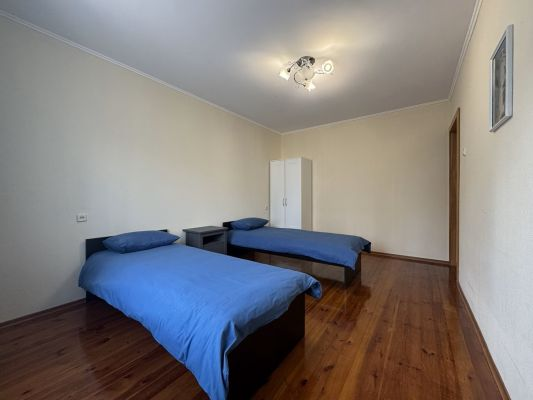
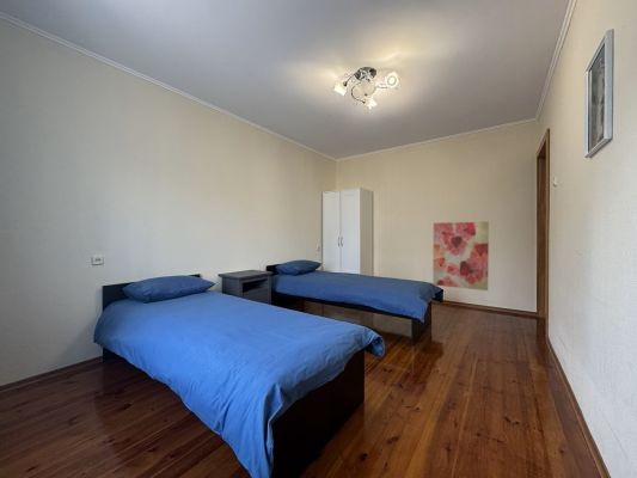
+ wall art (459, 255)
